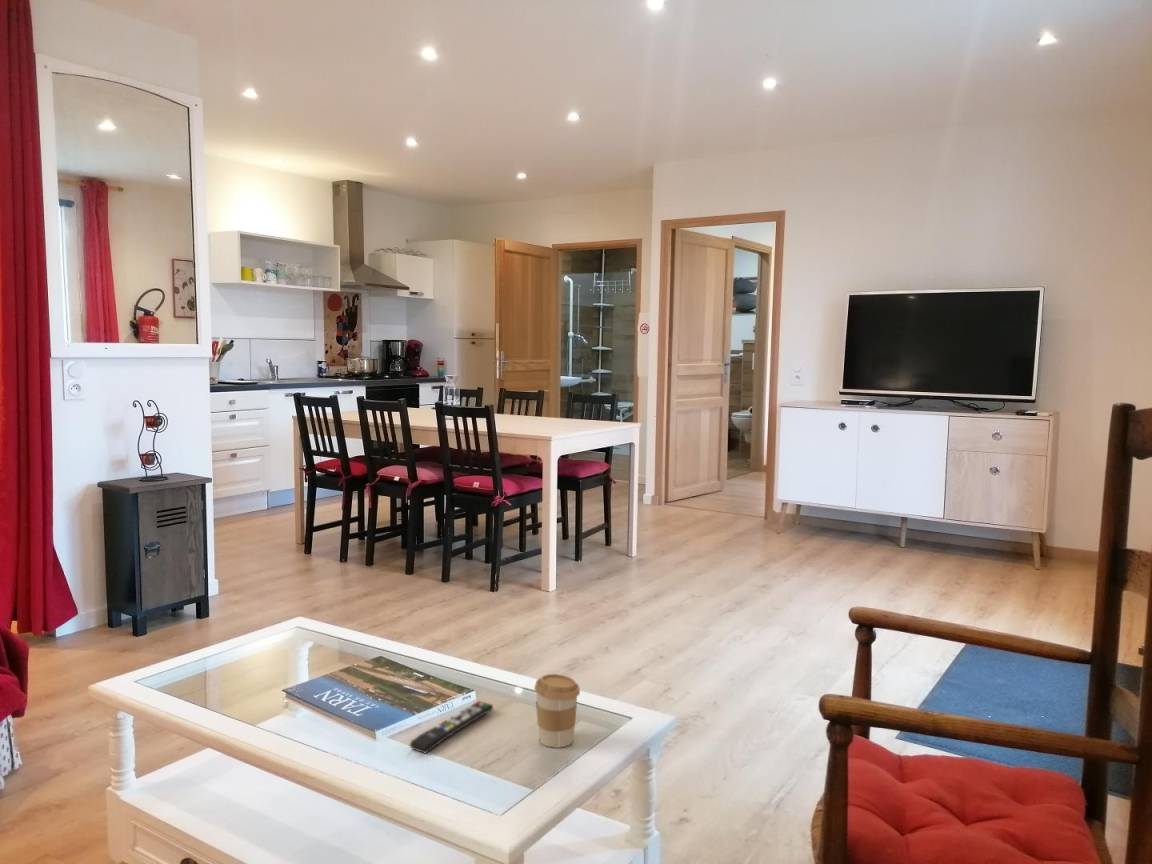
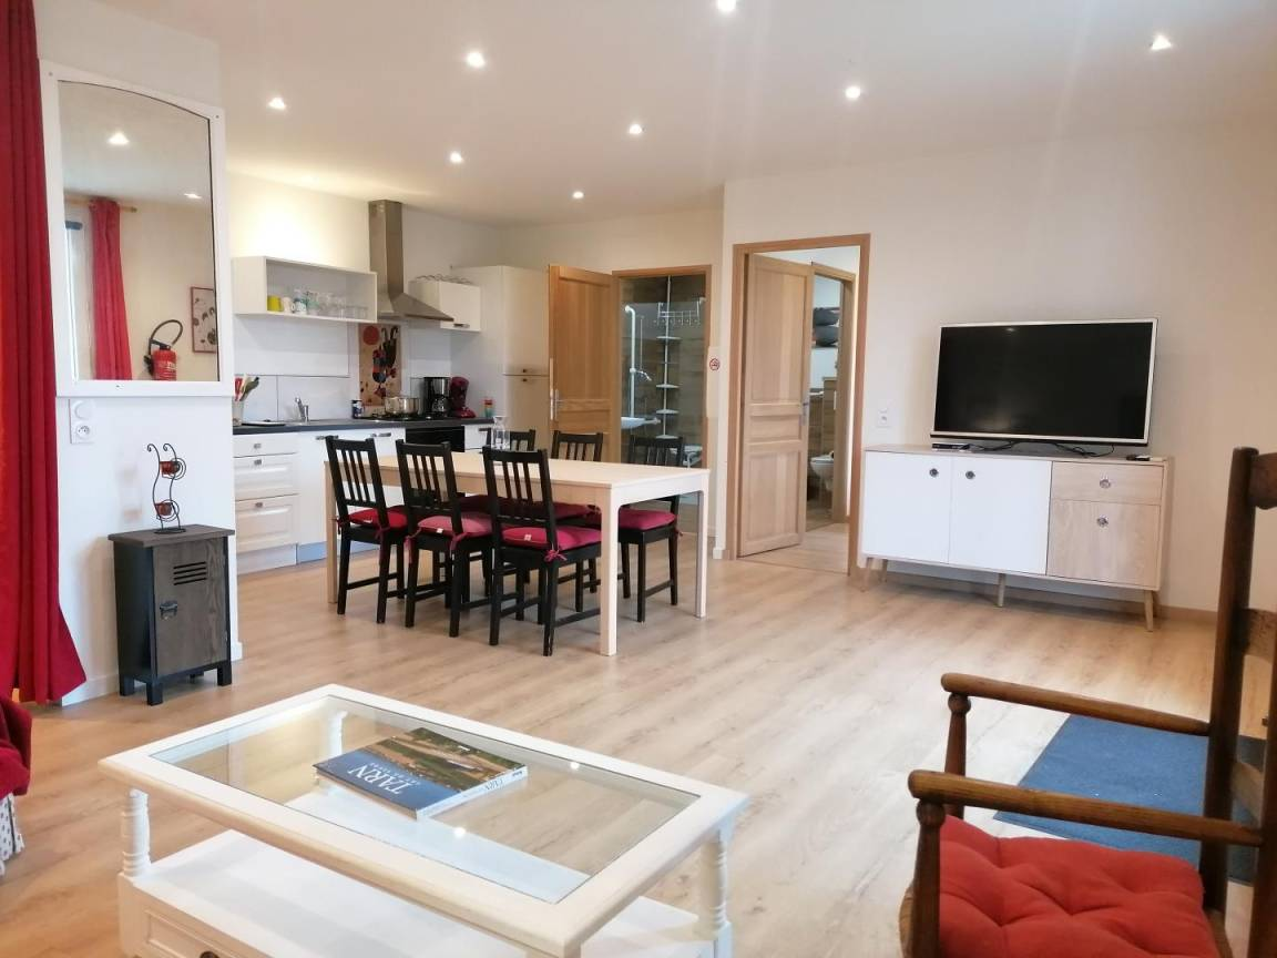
- coffee cup (556, 709)
- remote control (453, 725)
